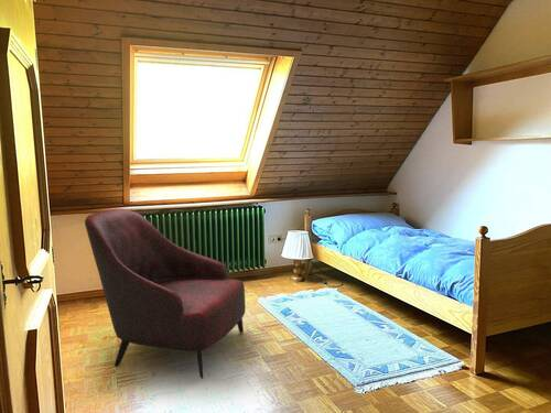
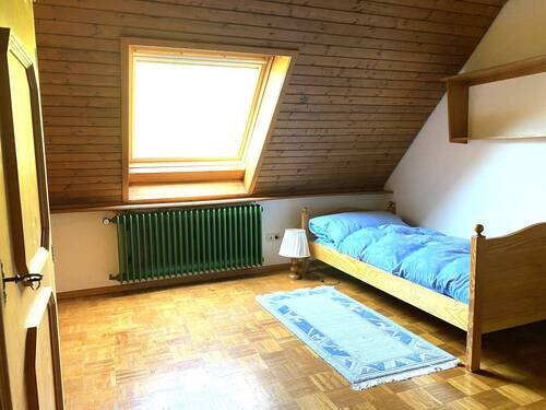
- armchair (168, 280)
